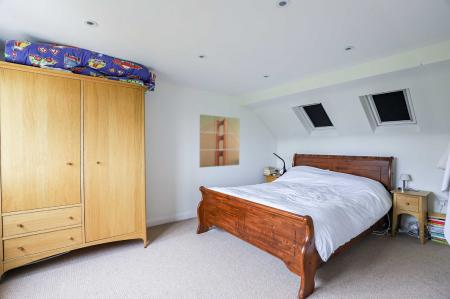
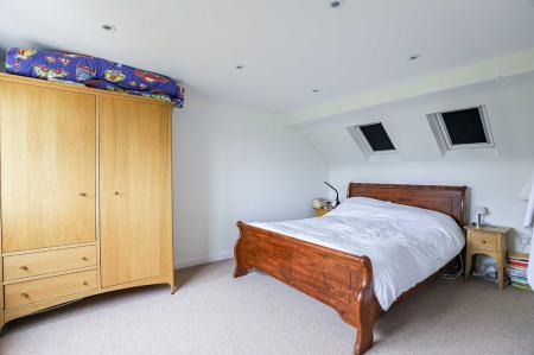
- wall art (220, 141)
